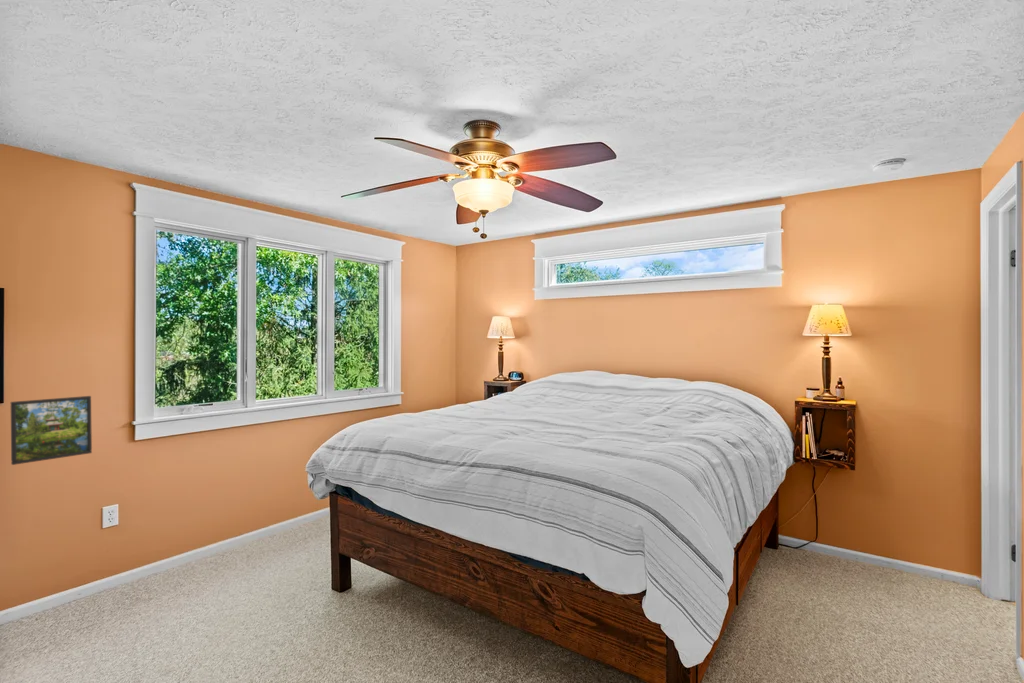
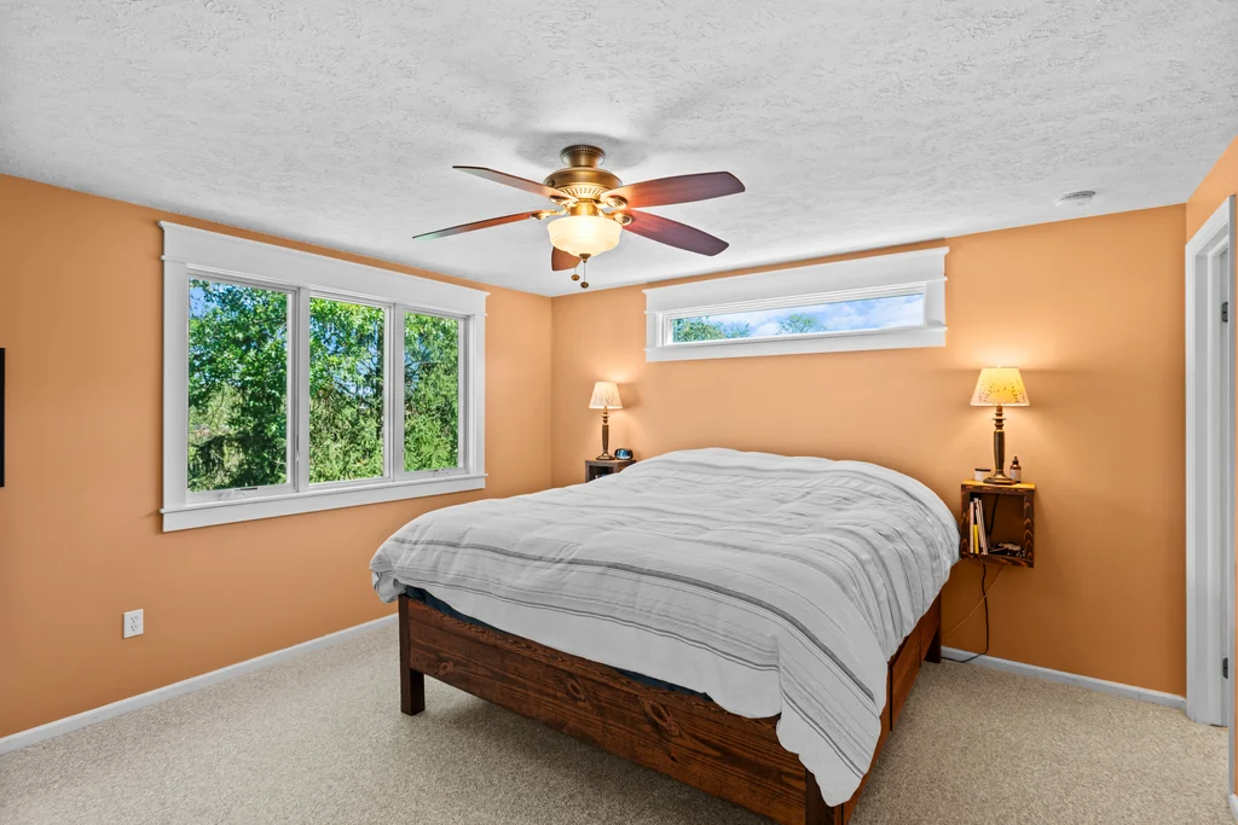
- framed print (53, 428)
